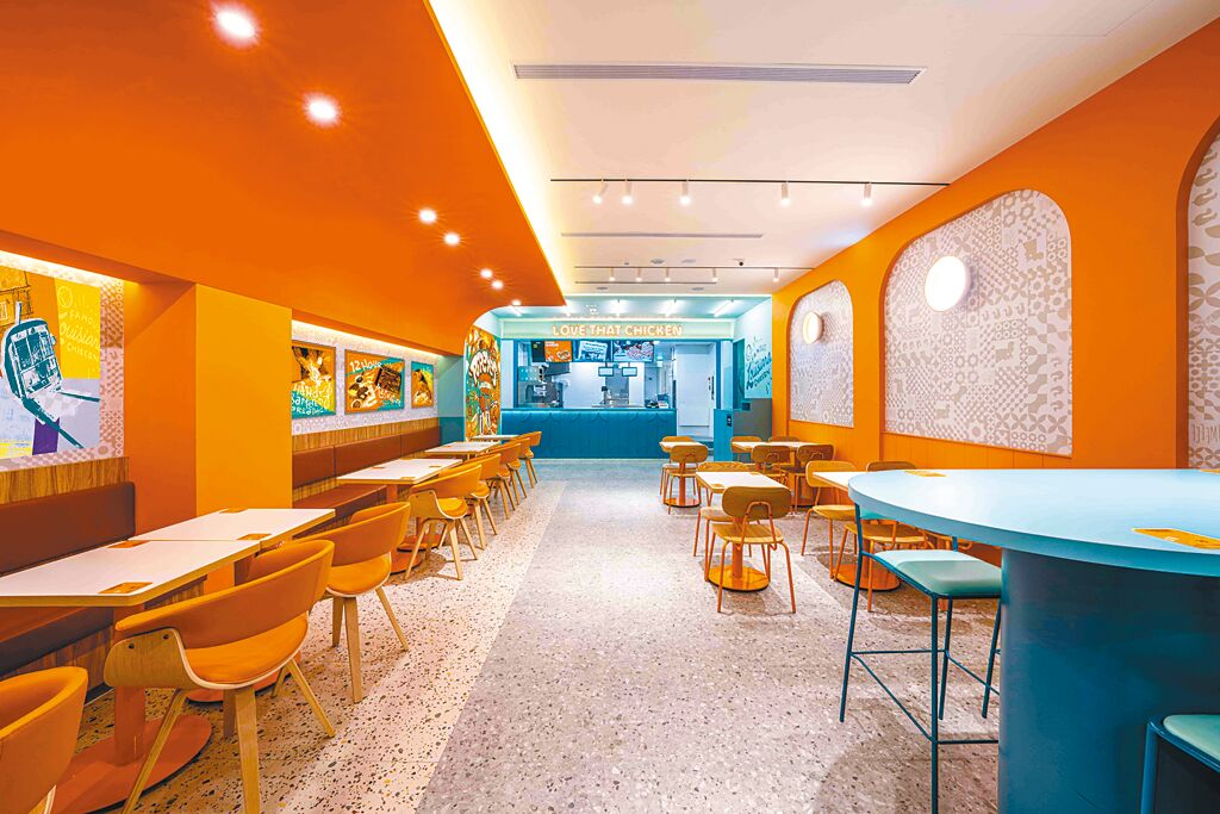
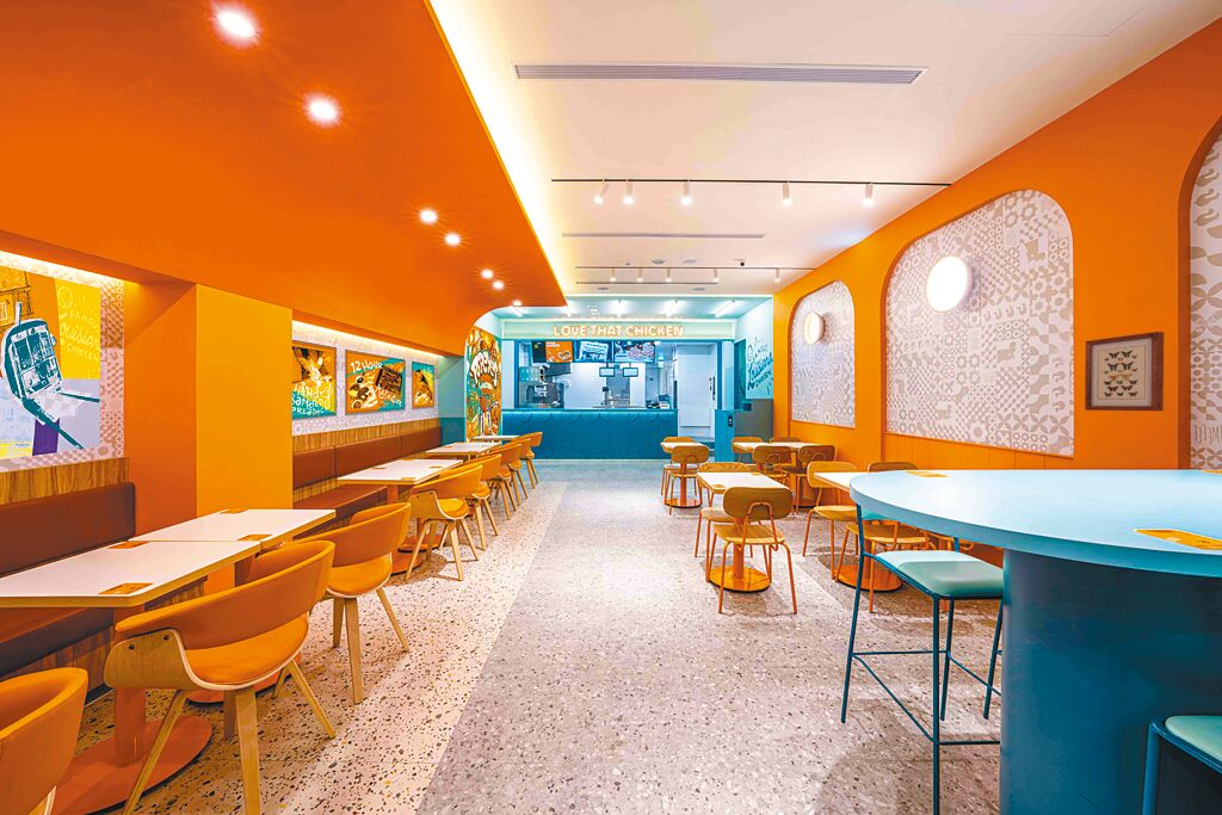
+ wall art (1121, 373)
